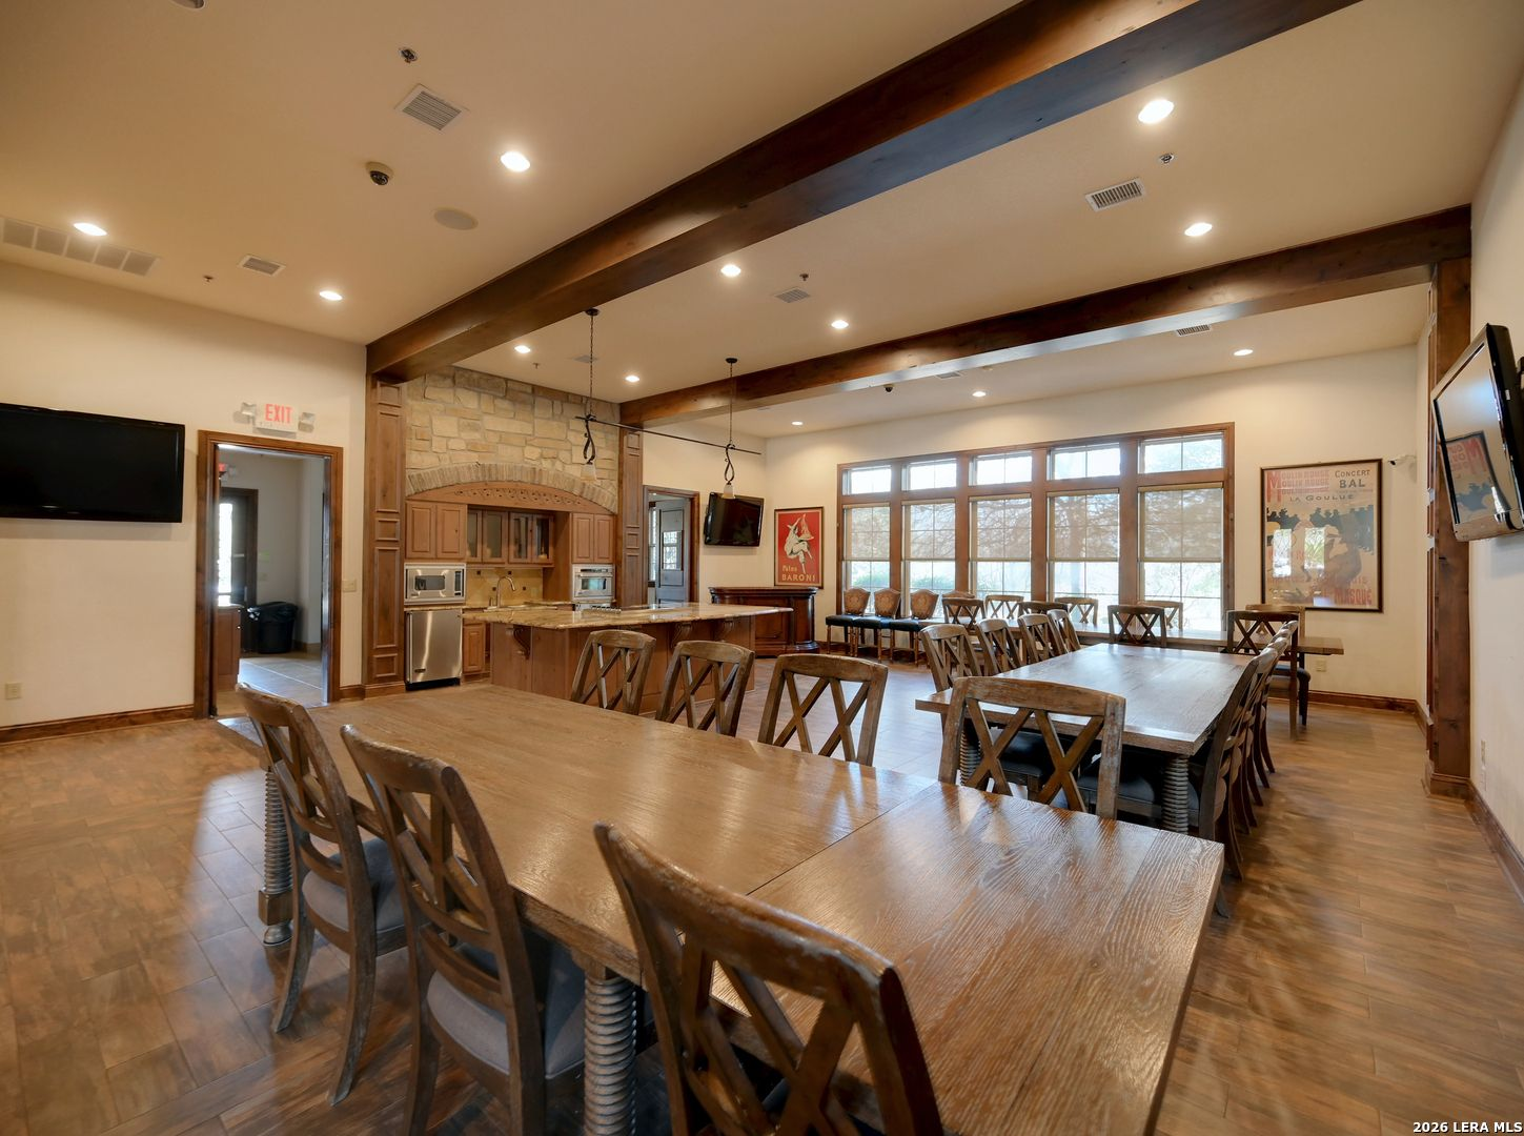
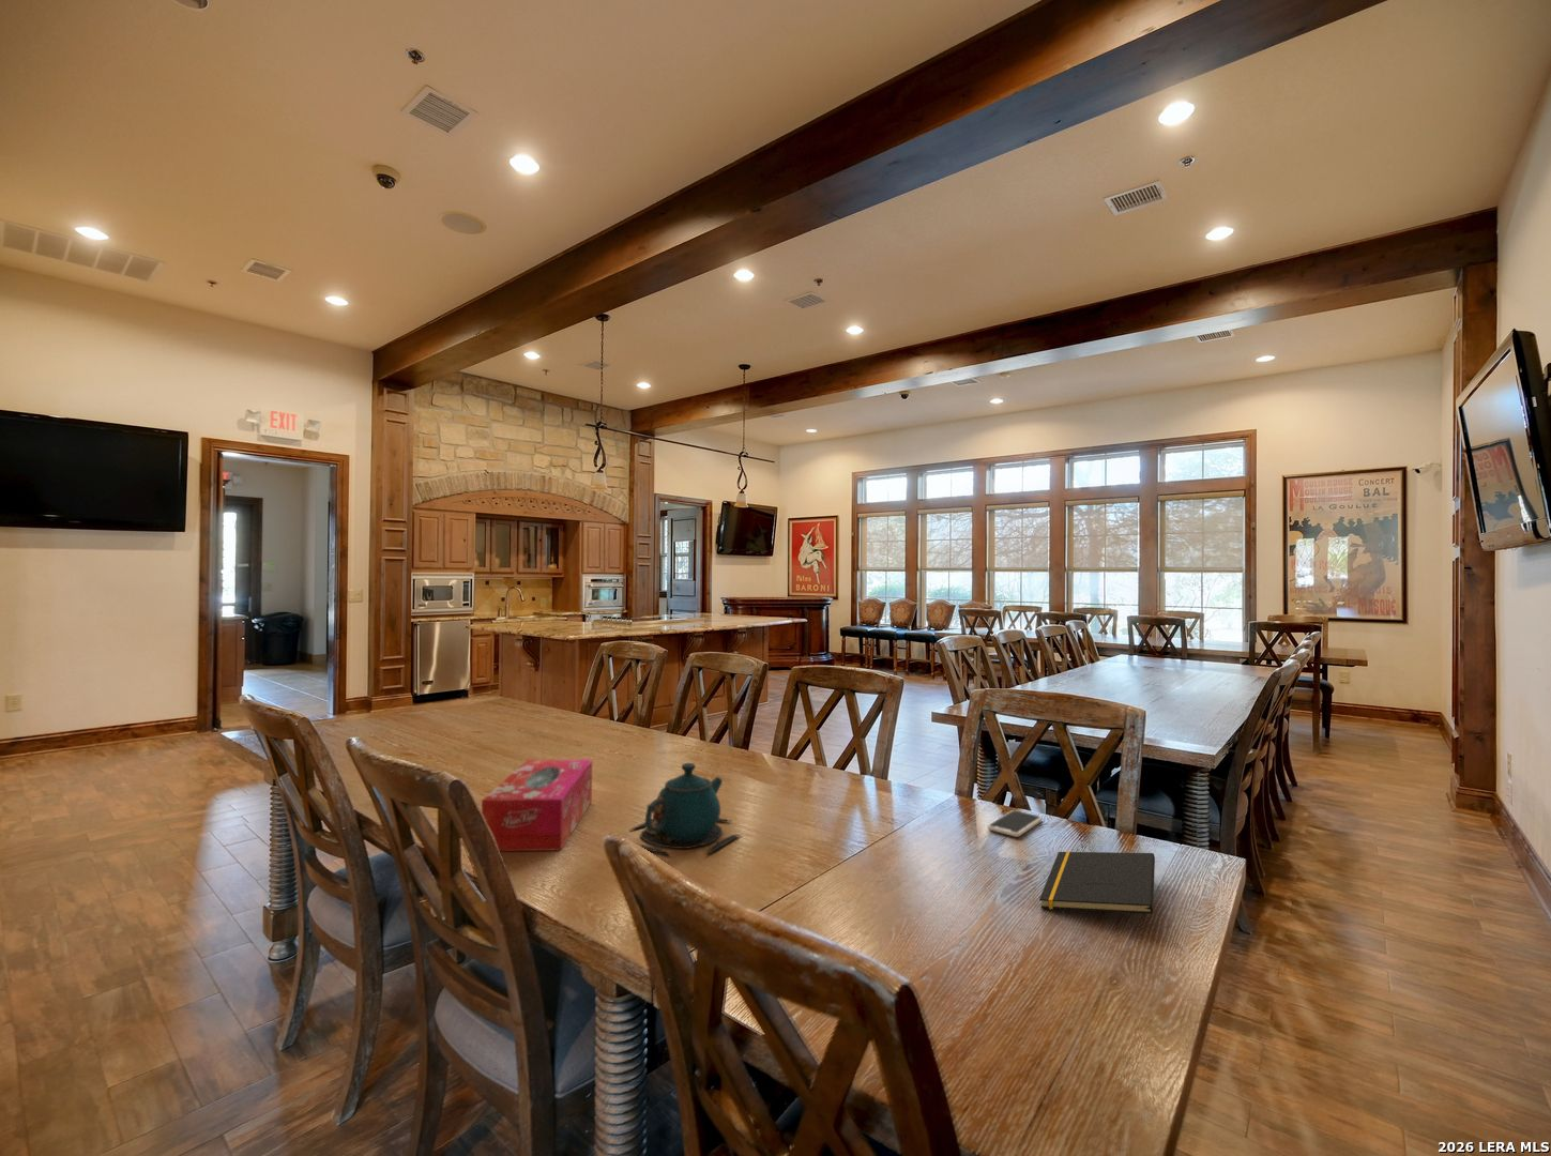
+ smartphone (1014, 822)
+ tissue box (542, 800)
+ teapot (681, 799)
+ notepad (1099, 879)
